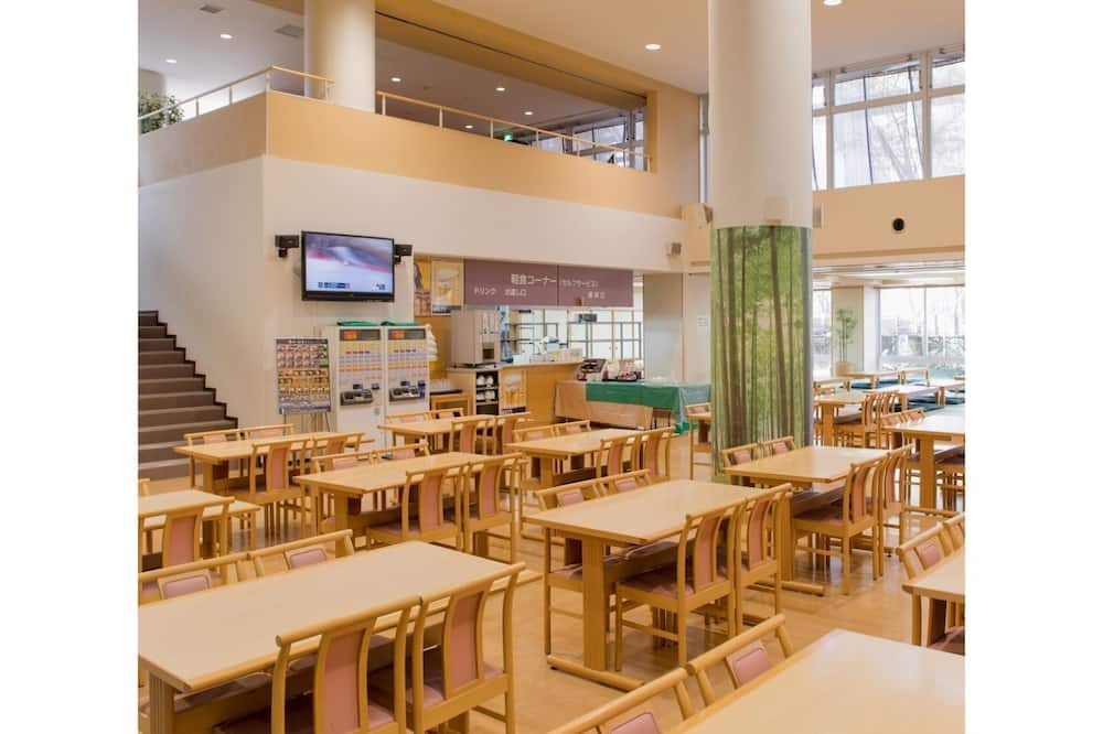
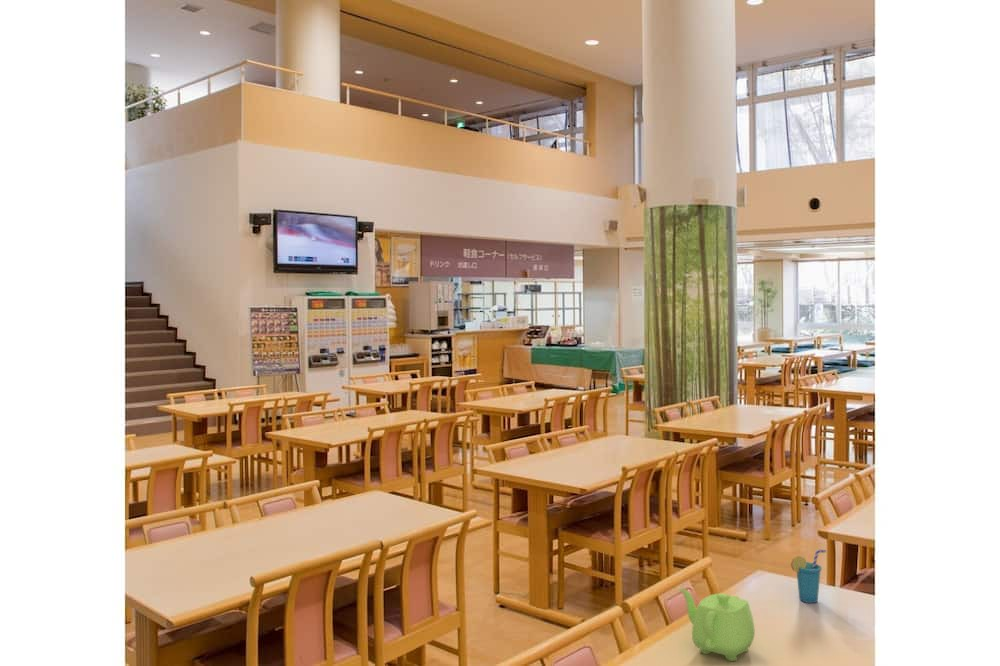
+ cup (810, 575)
+ teapot (713, 620)
